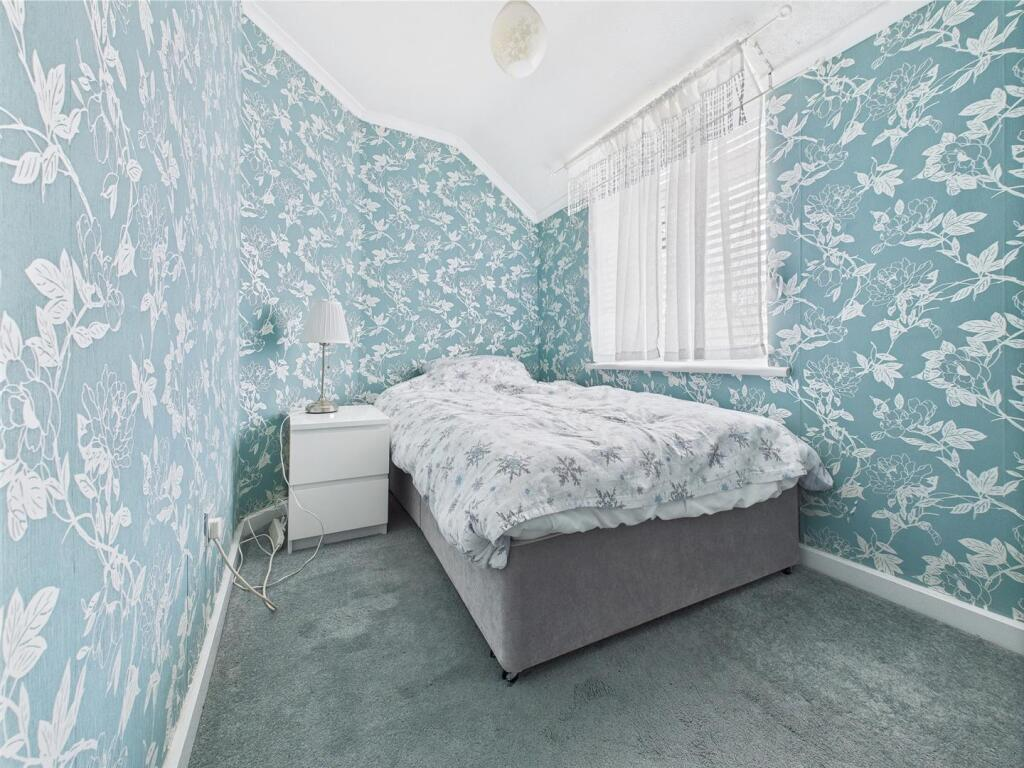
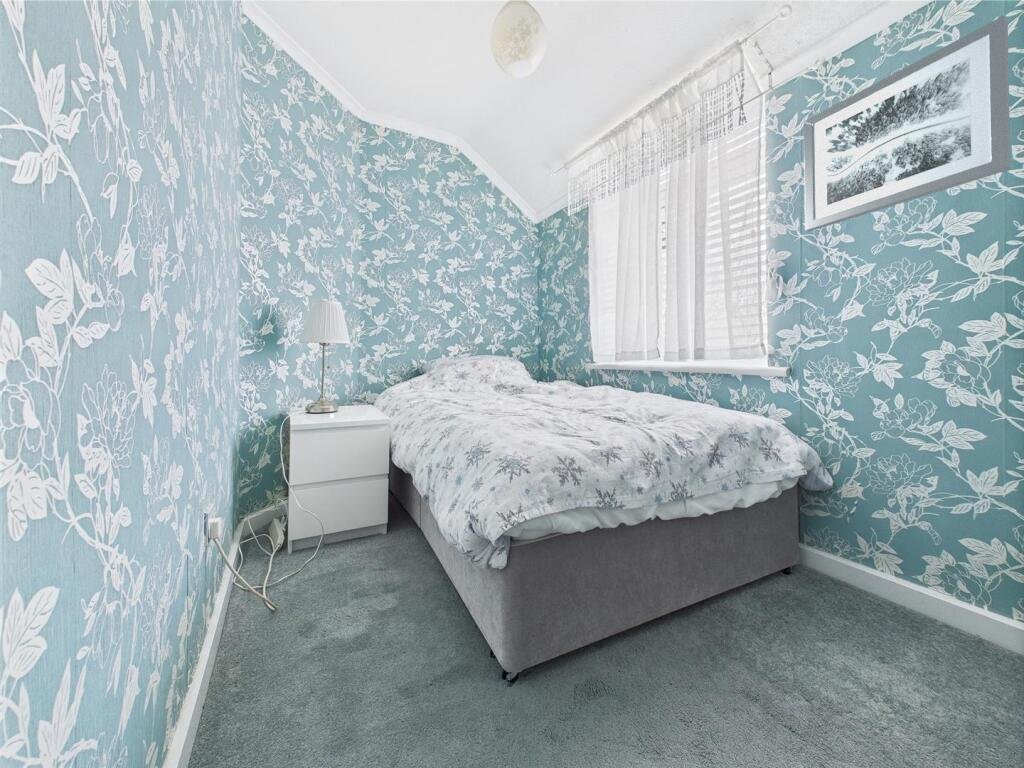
+ wall art (890, 141)
